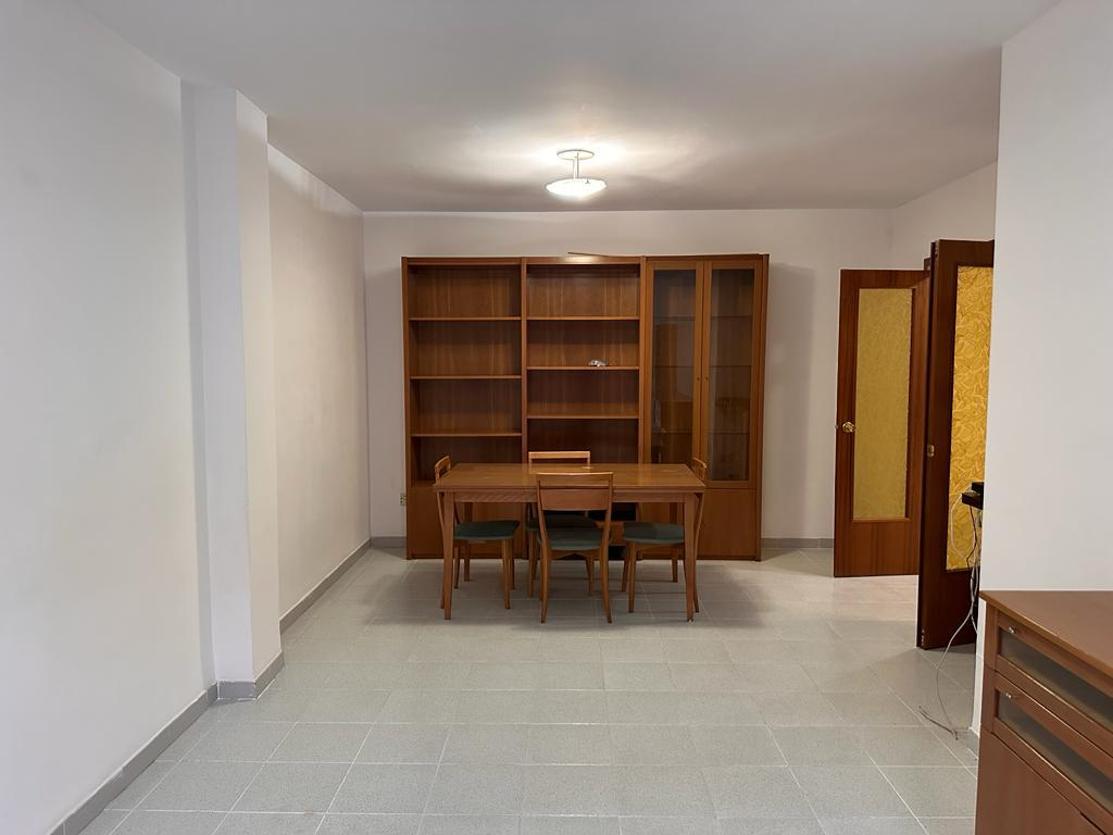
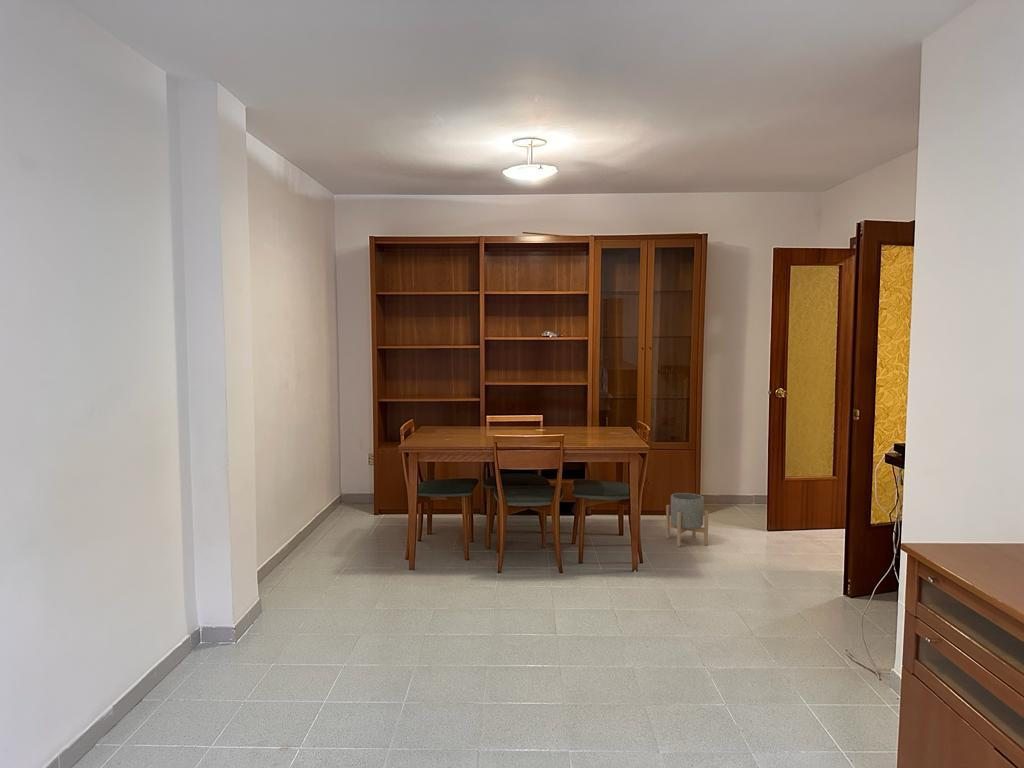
+ planter (686, 519)
